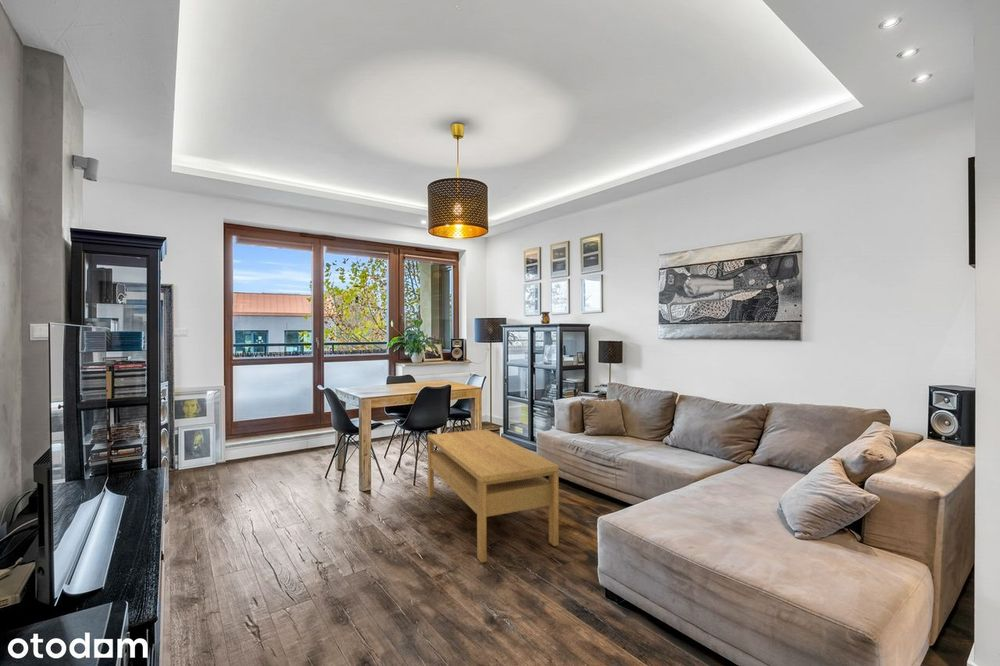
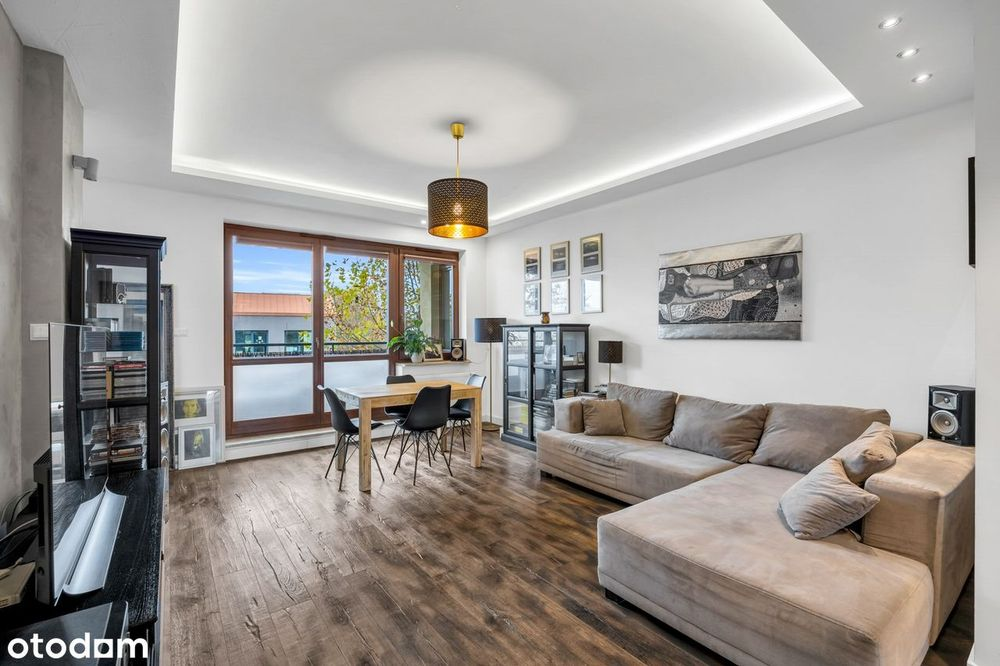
- coffee table (484, 482)
